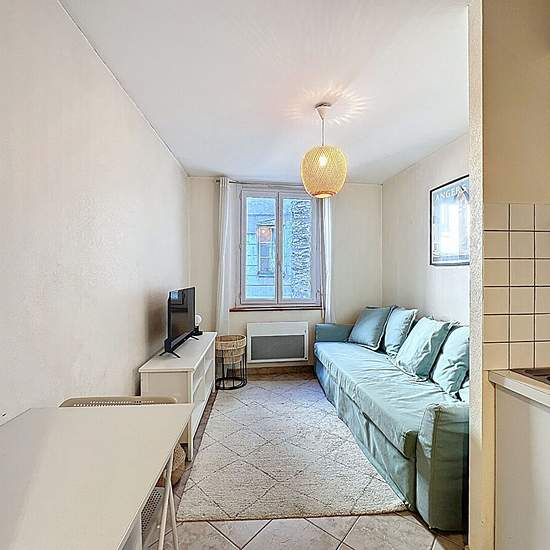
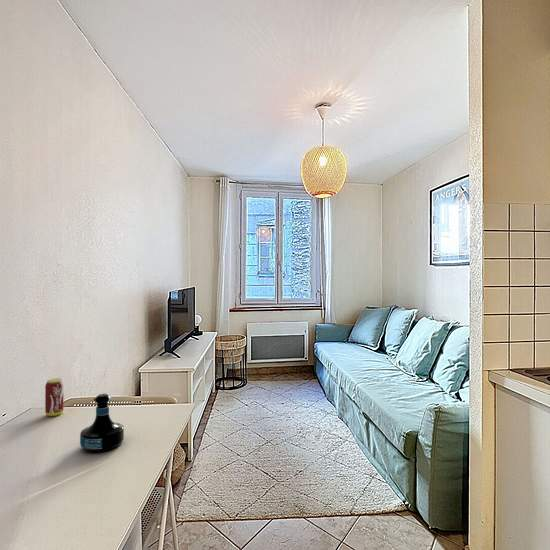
+ beverage can (54, 397)
+ tequila bottle (102, 420)
